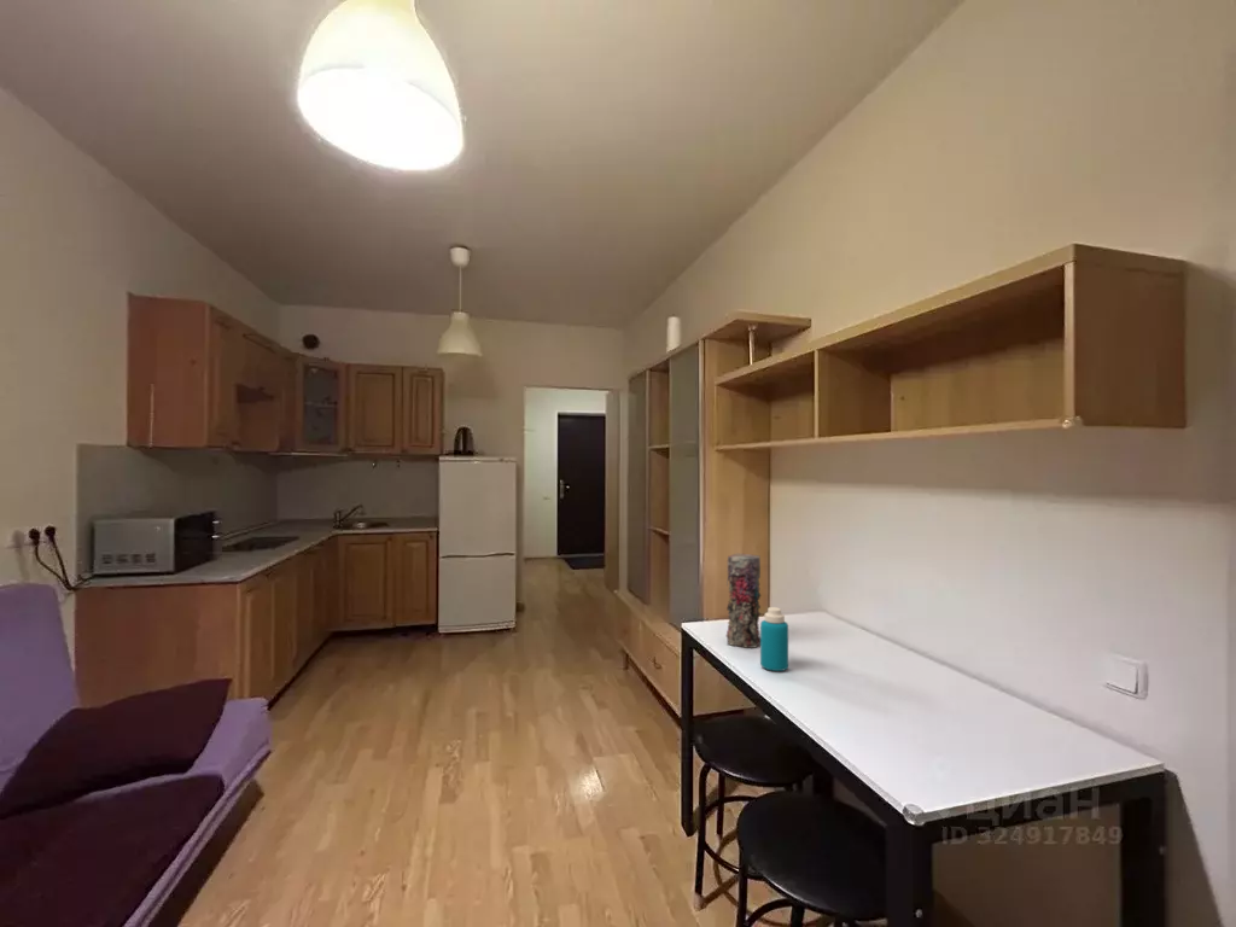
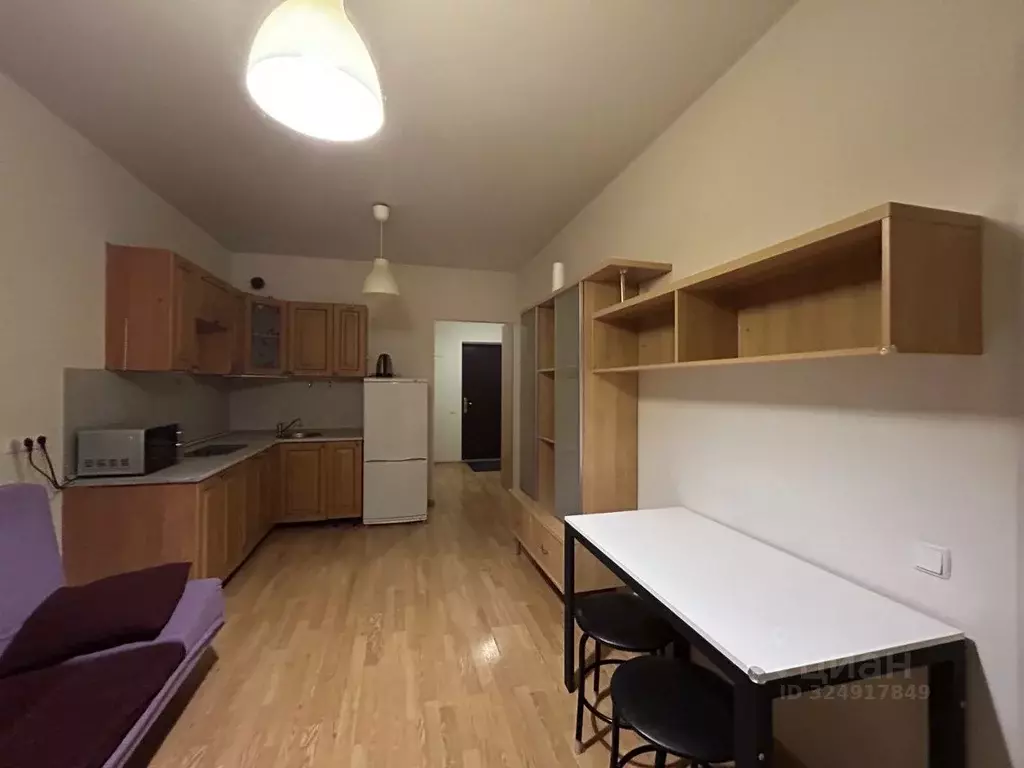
- bottle (774, 637)
- vase (744, 599)
